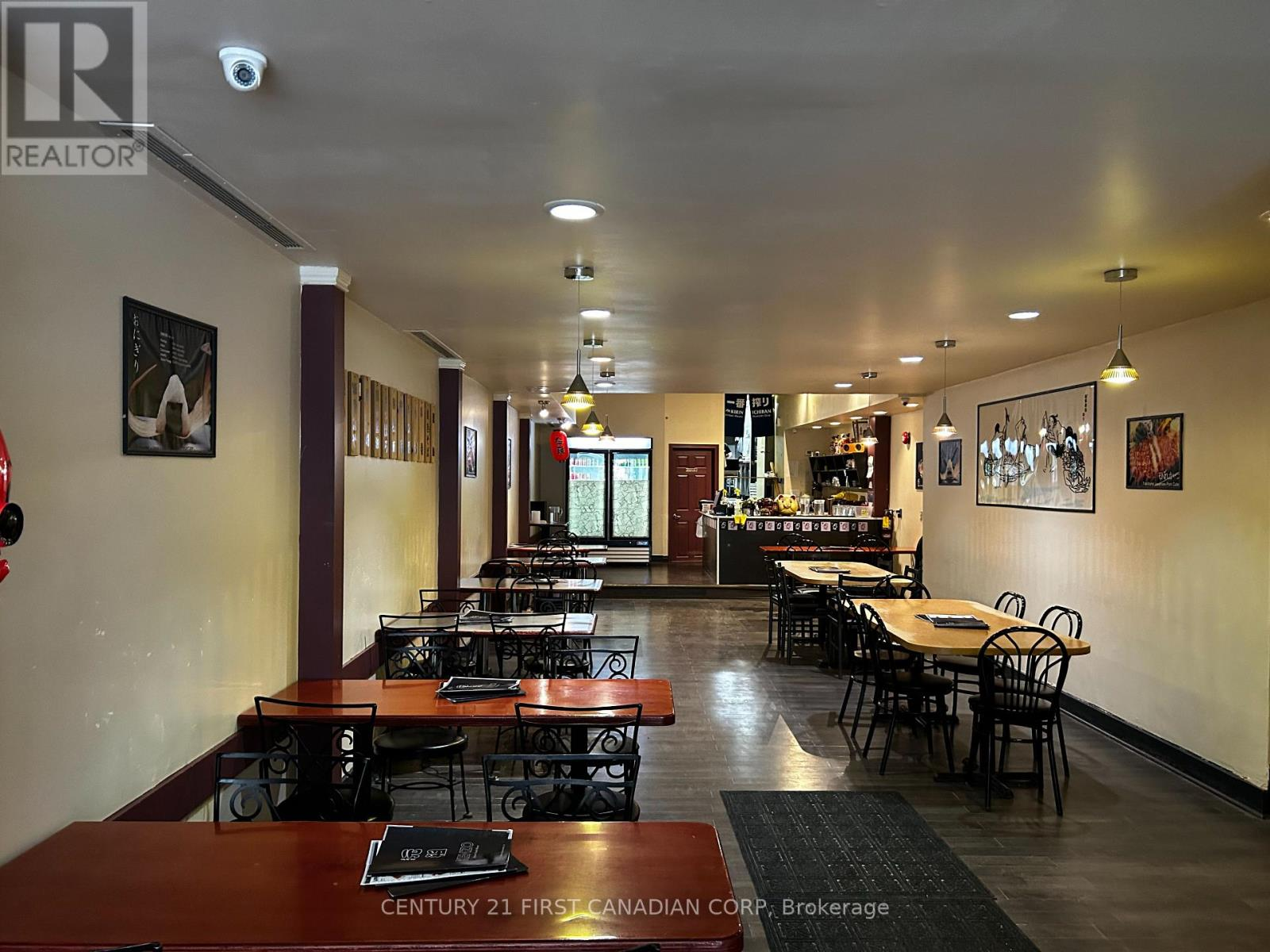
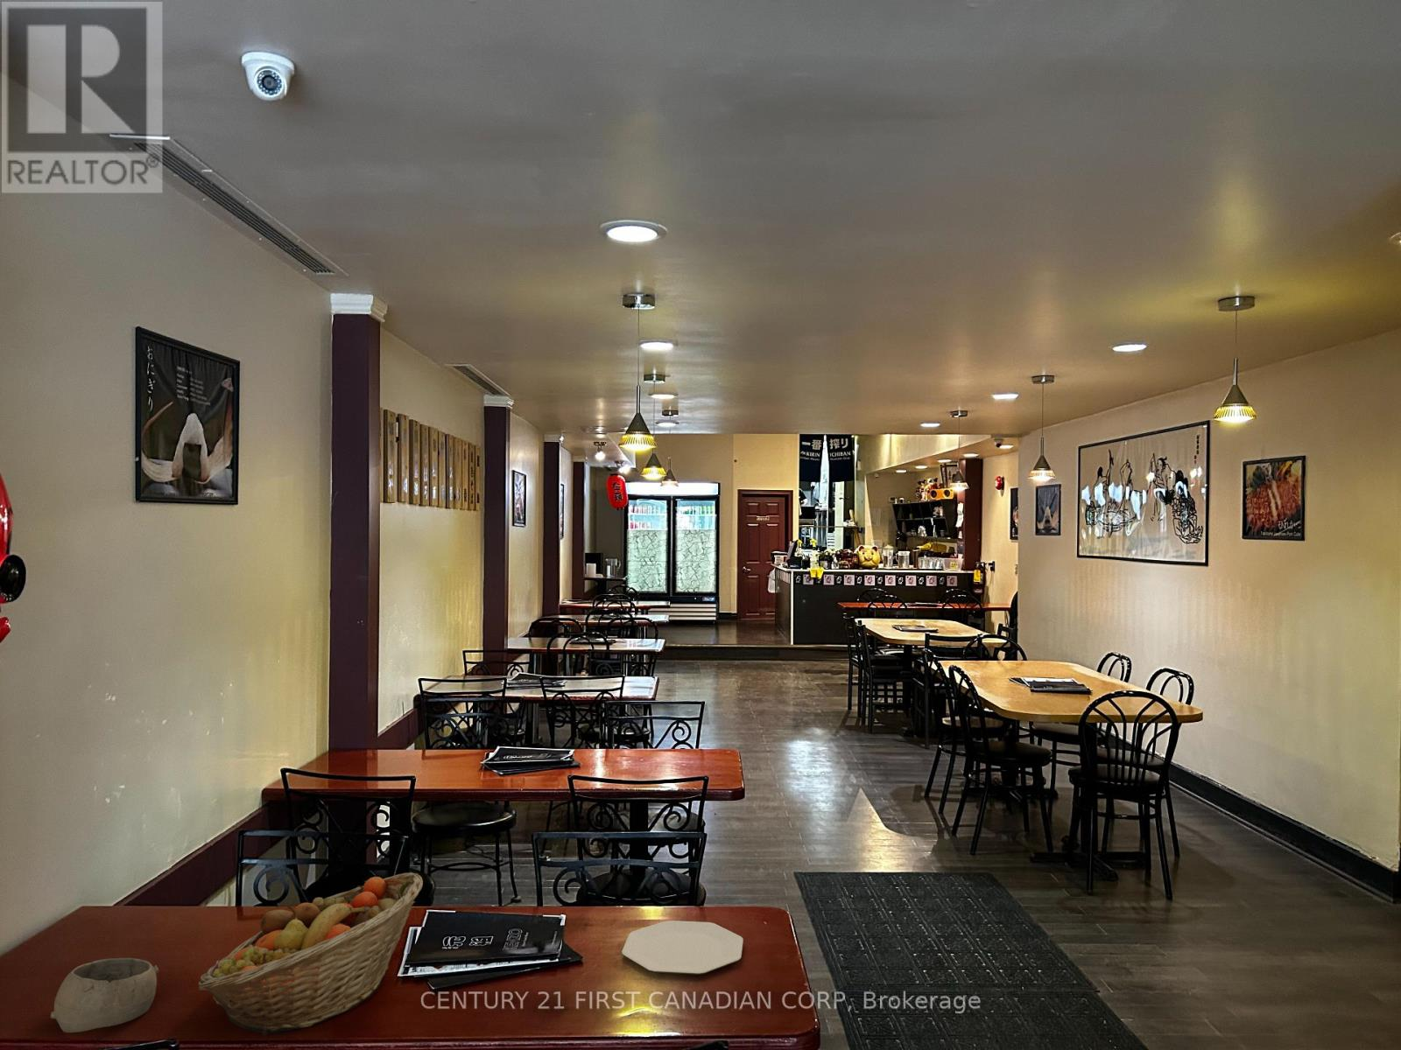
+ plate (683, 947)
+ fruit basket (319, 943)
+ bowl (107, 989)
